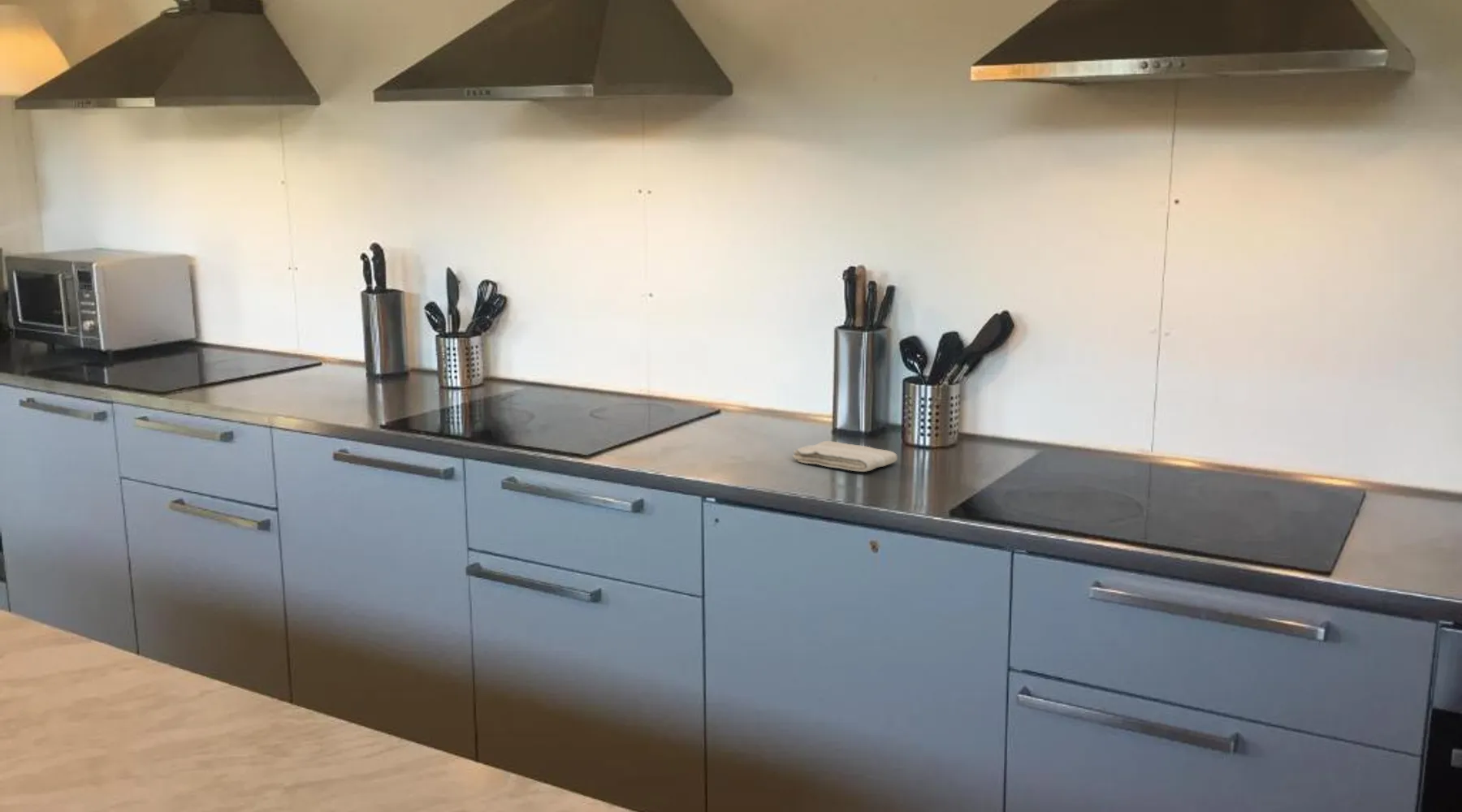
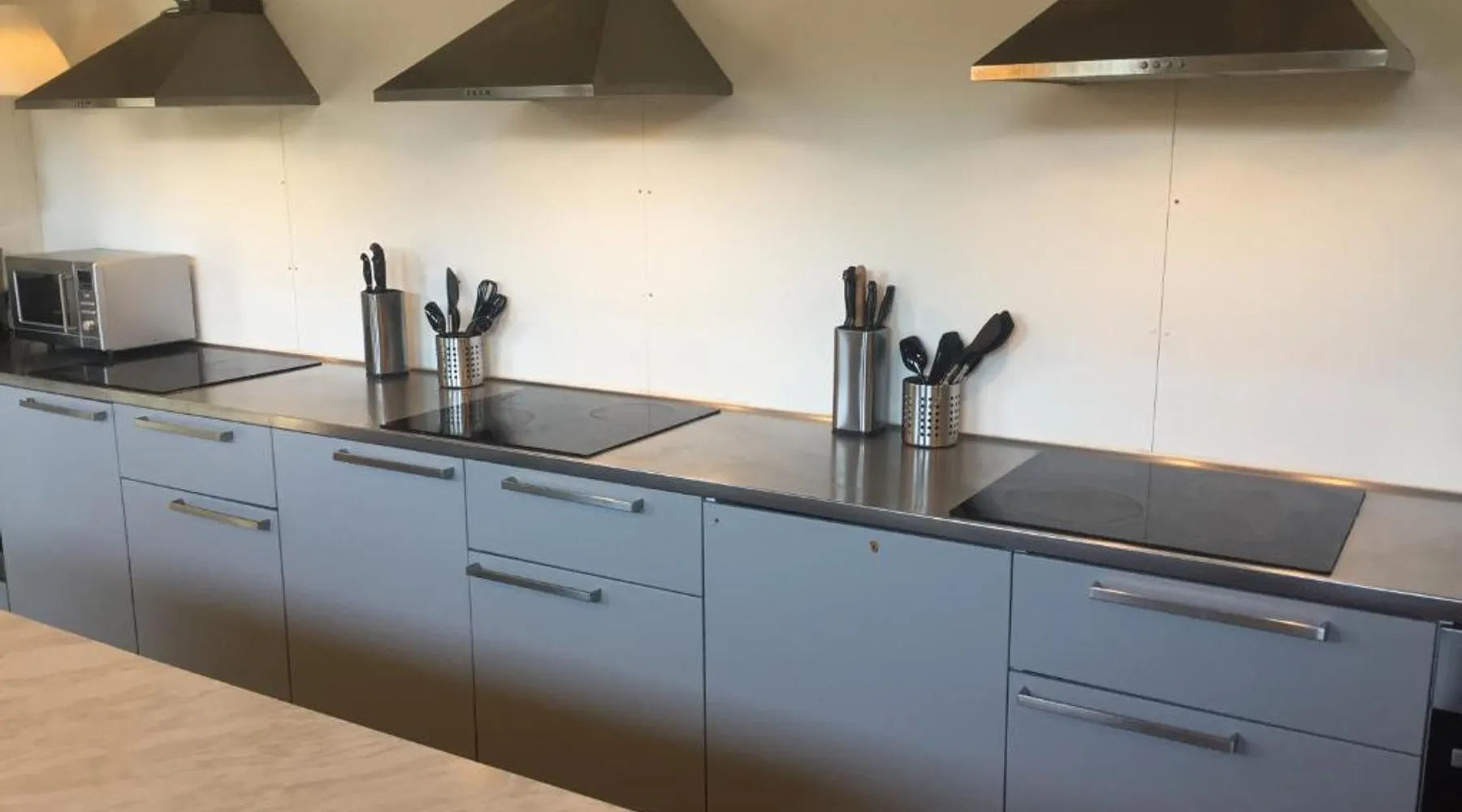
- washcloth (844, 455)
